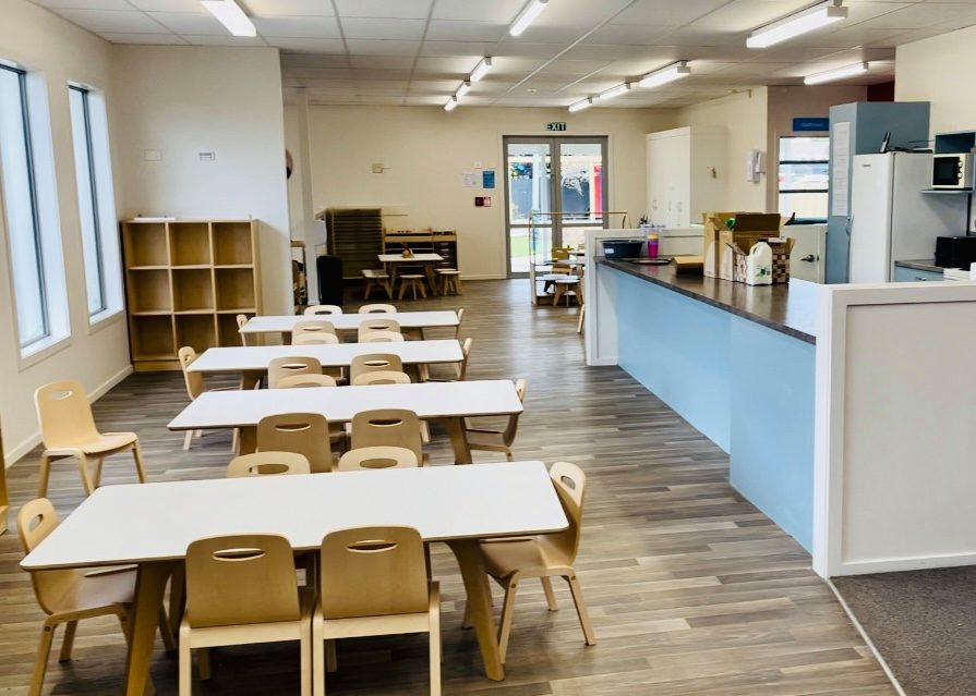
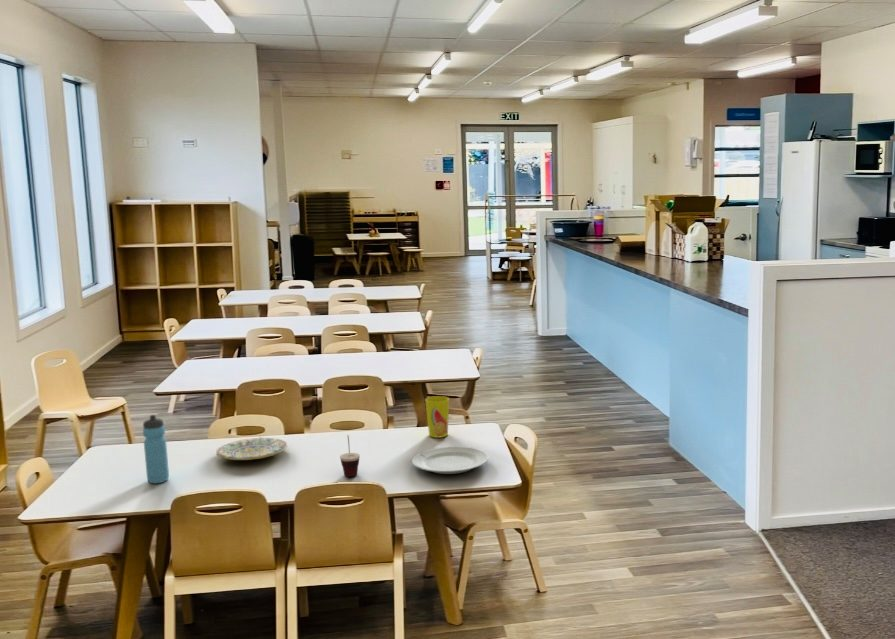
+ cup (437, 417)
+ chinaware (450, 461)
+ cup (349, 456)
+ water bottle (155, 448)
+ plate (252, 451)
